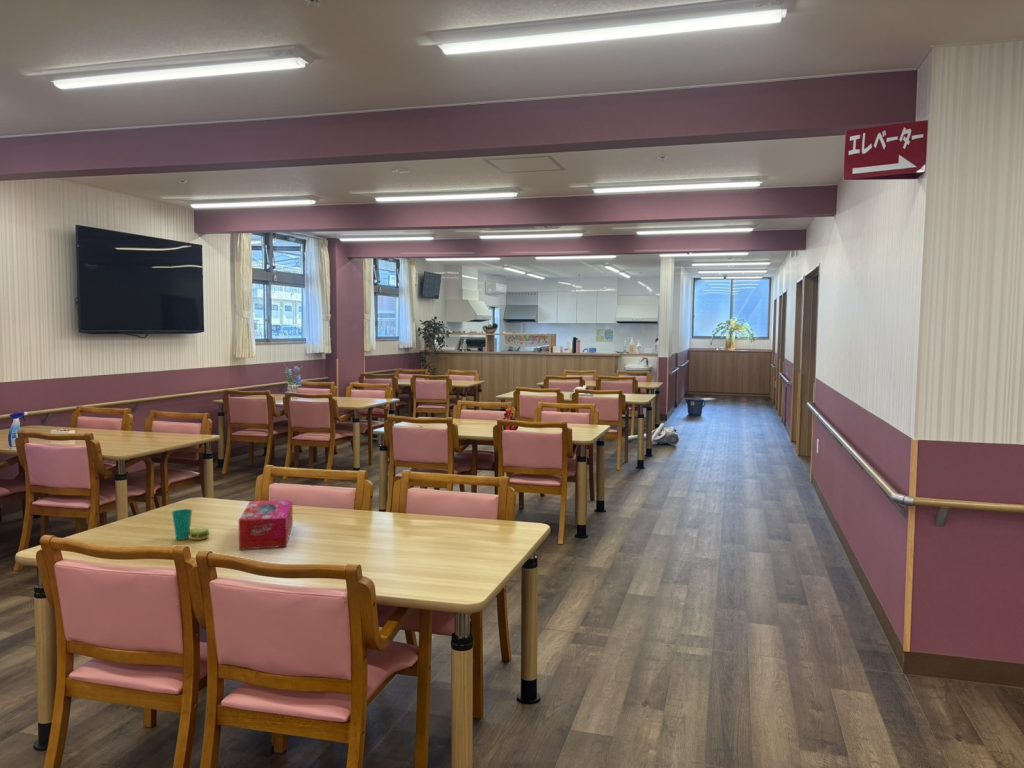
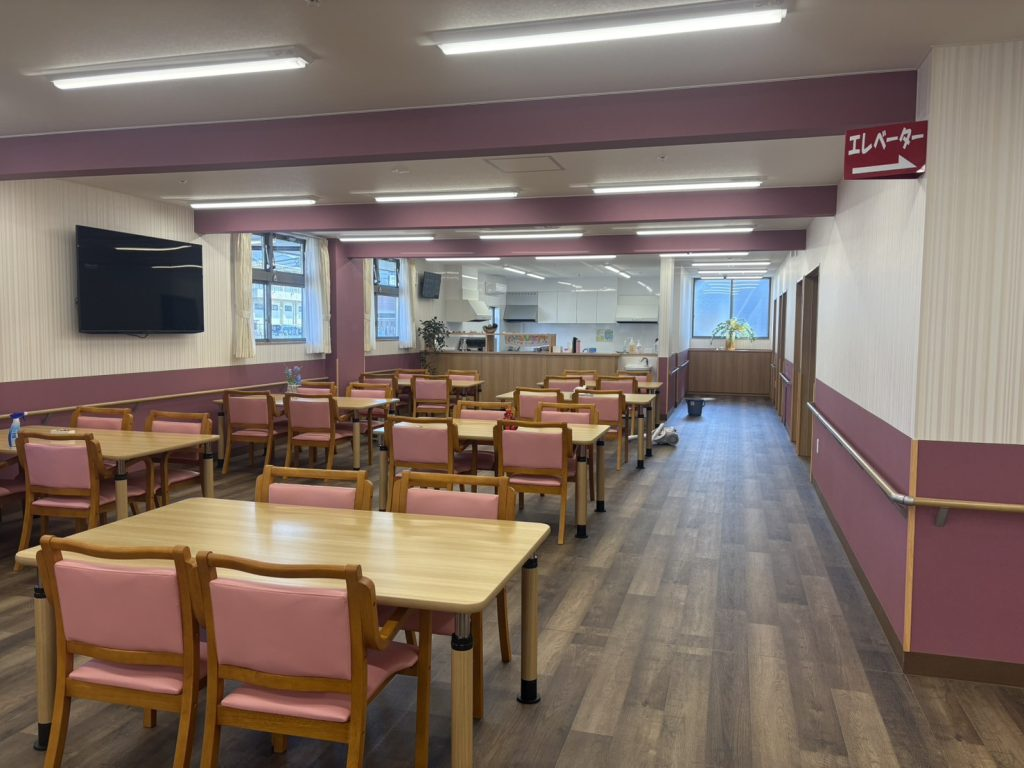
- tissue box (267, 523)
- cup (190, 524)
